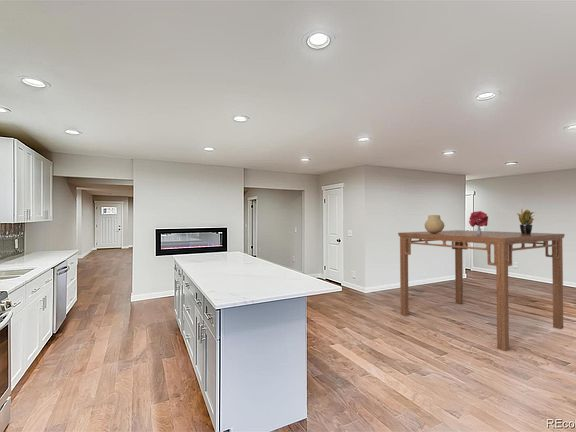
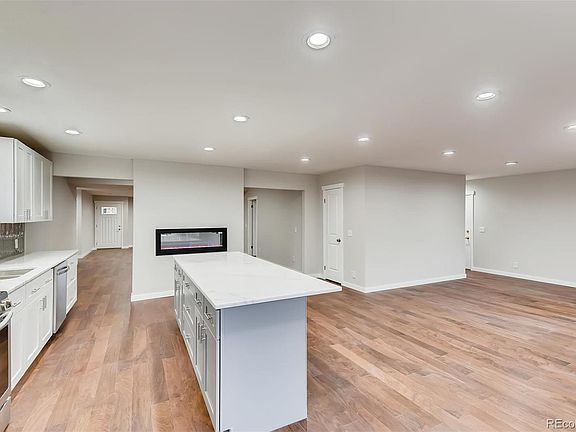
- ceramic pot (434, 224)
- dining table (462, 277)
- potted plant (526, 220)
- bouquet (478, 222)
